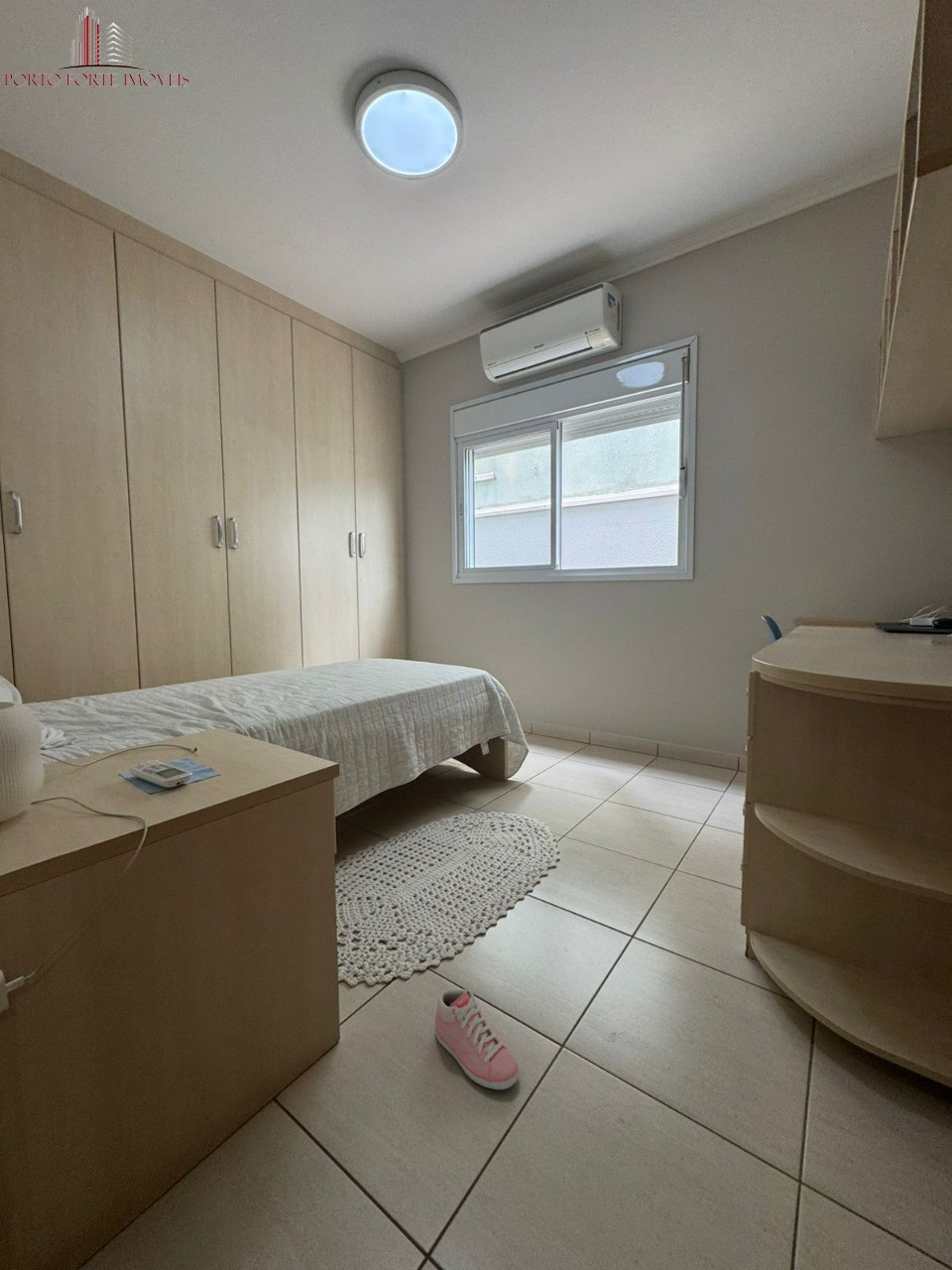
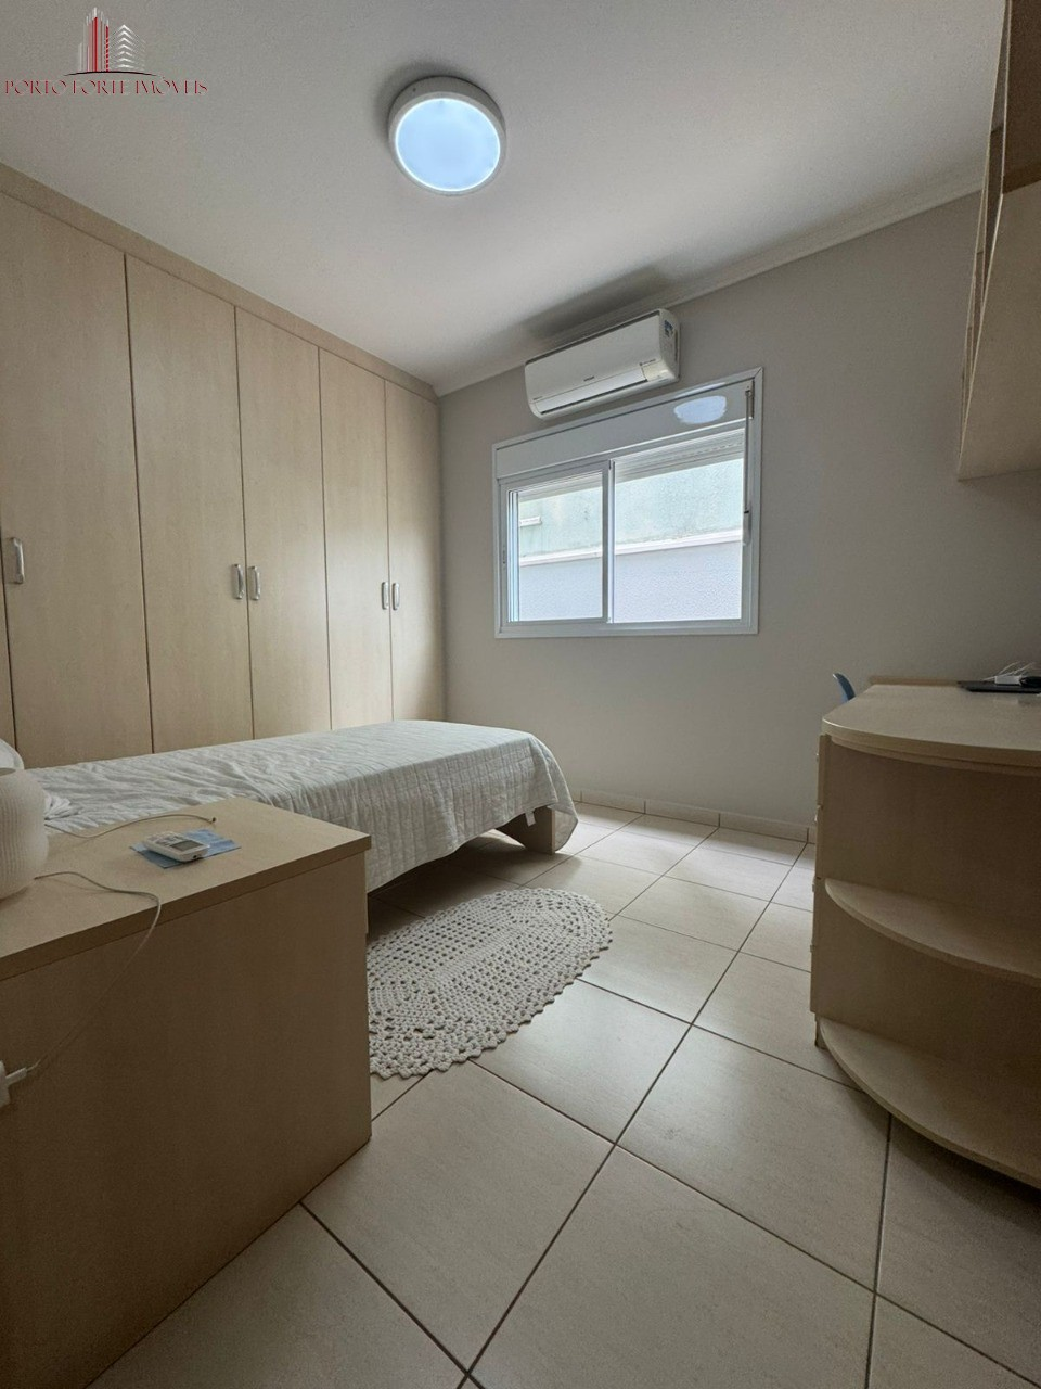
- sneaker (473, 1032)
